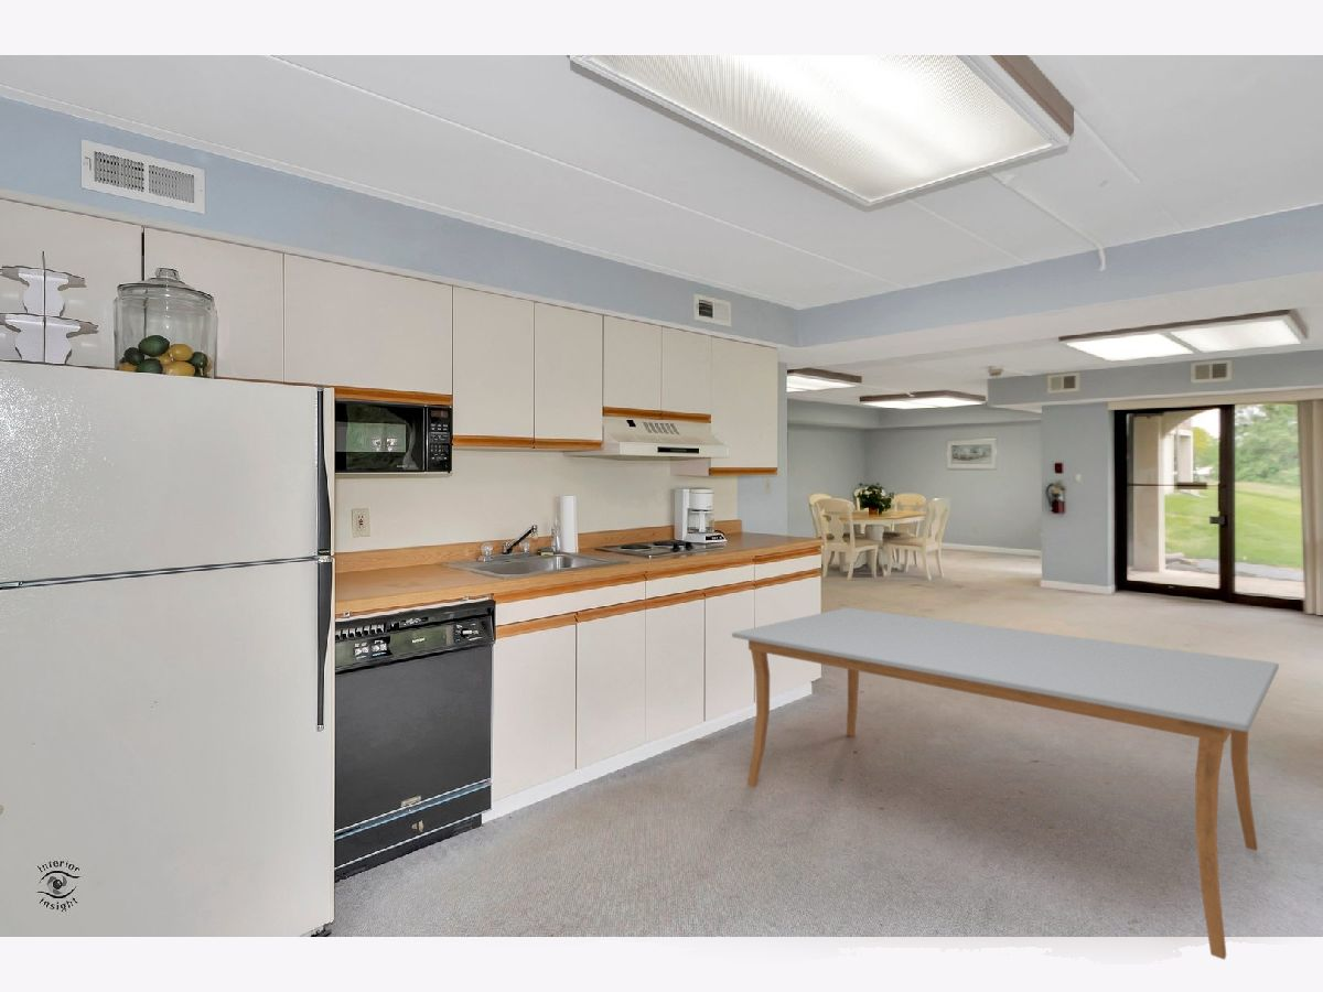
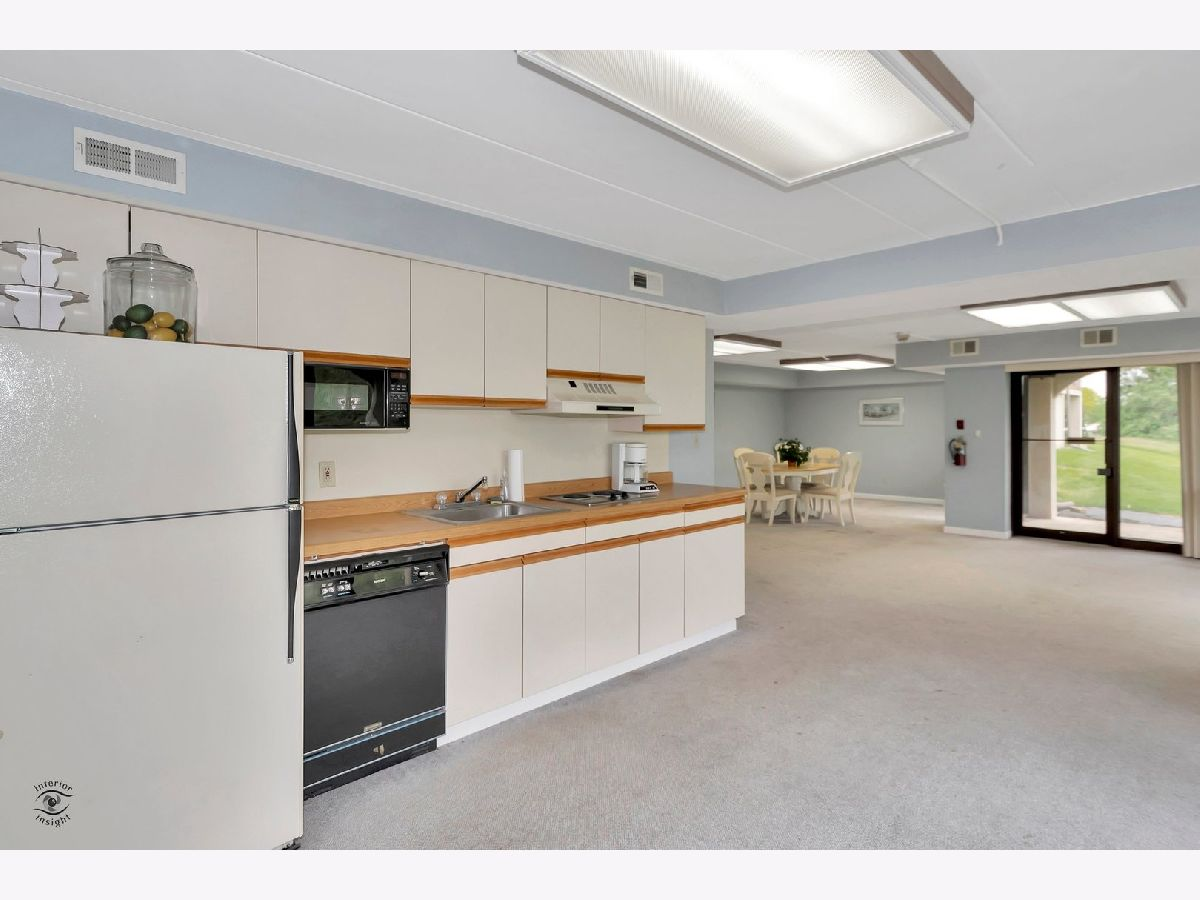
- dining table (986, 696)
